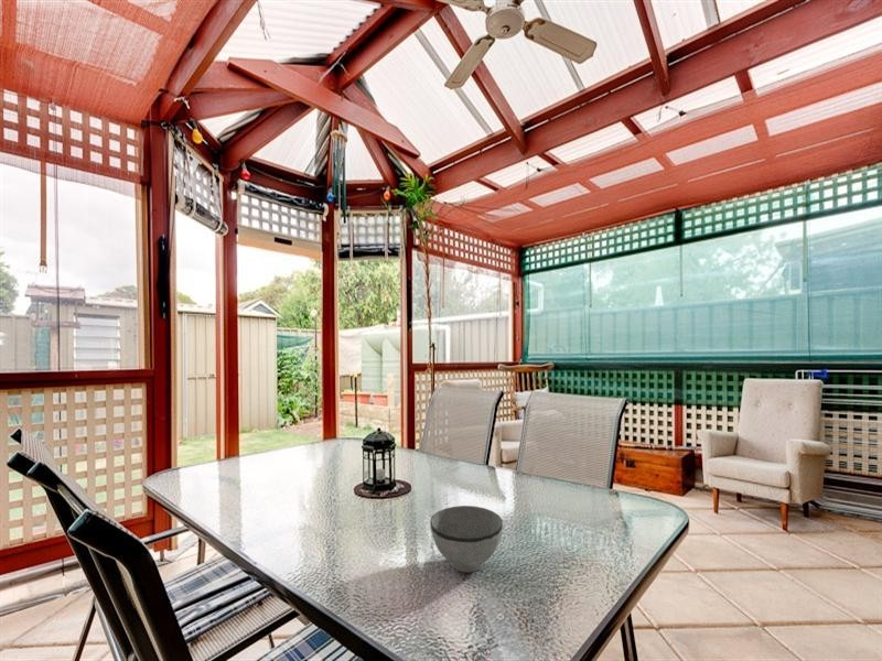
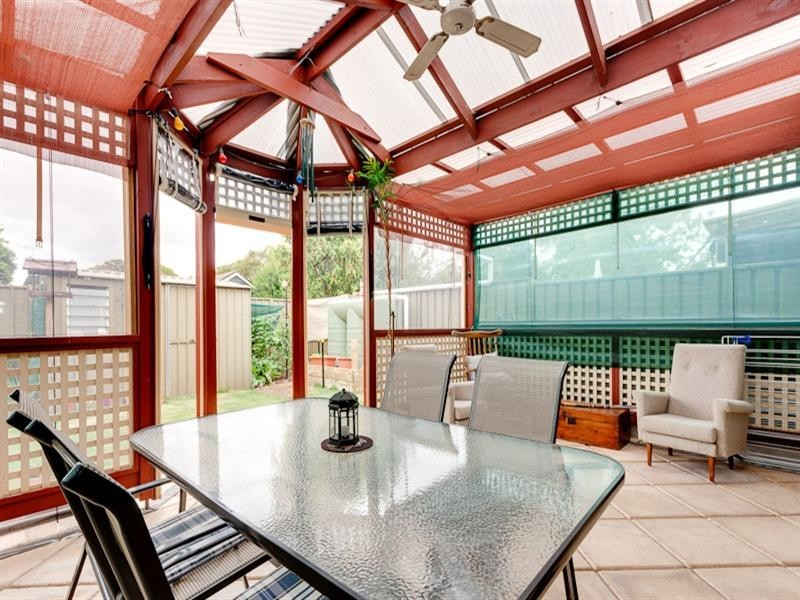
- bowl (466, 541)
